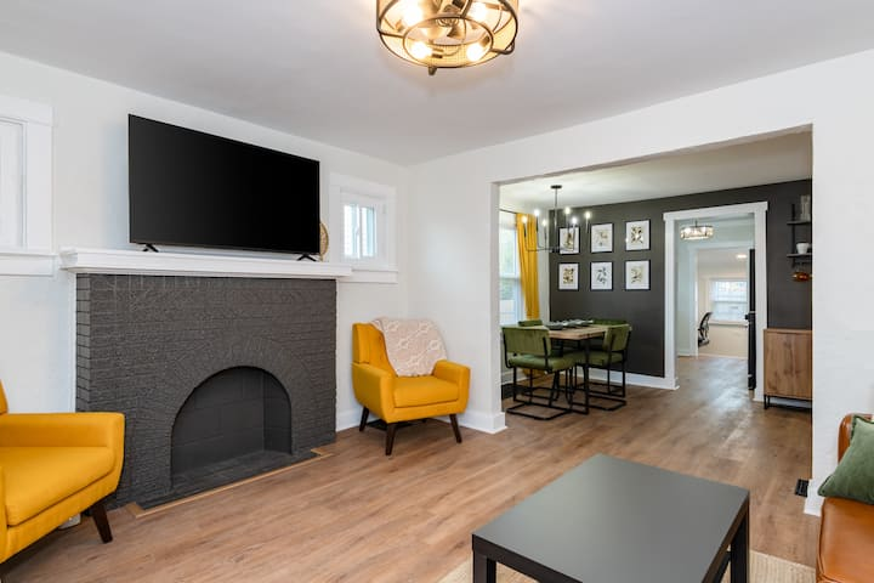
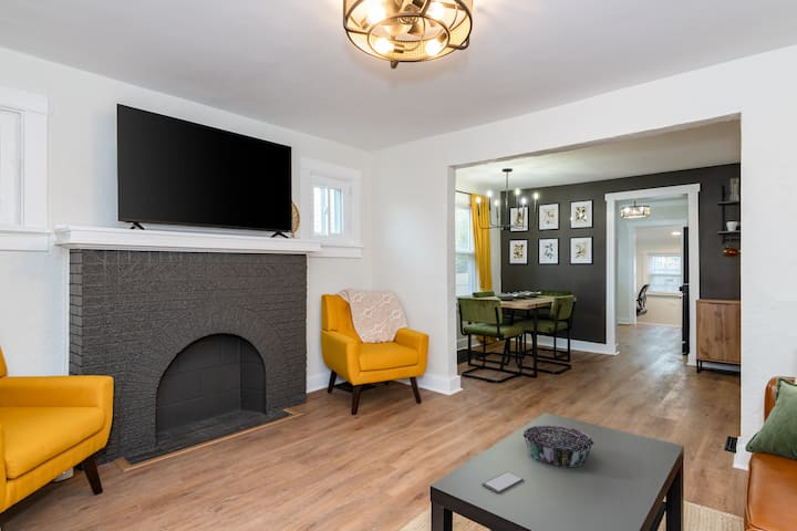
+ decorative bowl (557, 446)
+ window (503, 481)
